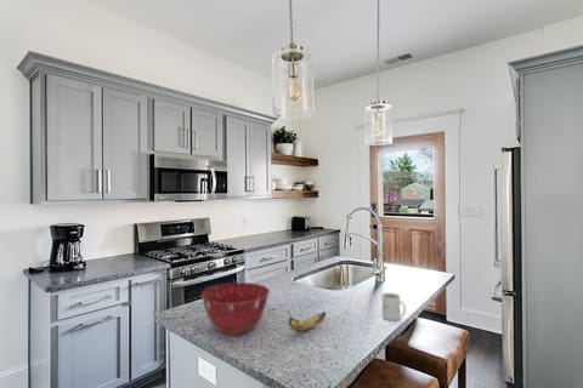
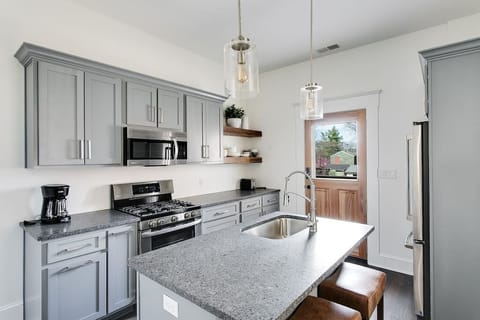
- mixing bowl (236, 309)
- mug (394, 307)
- banana (307, 319)
